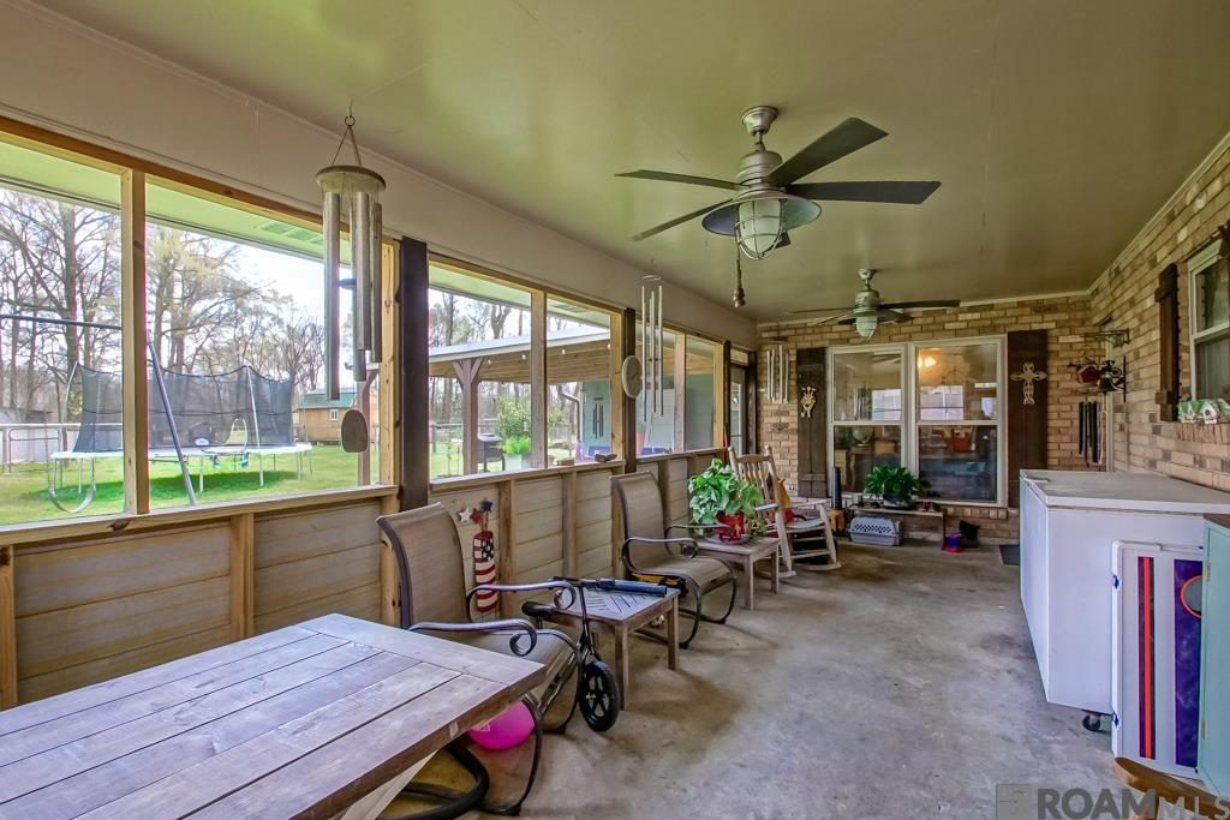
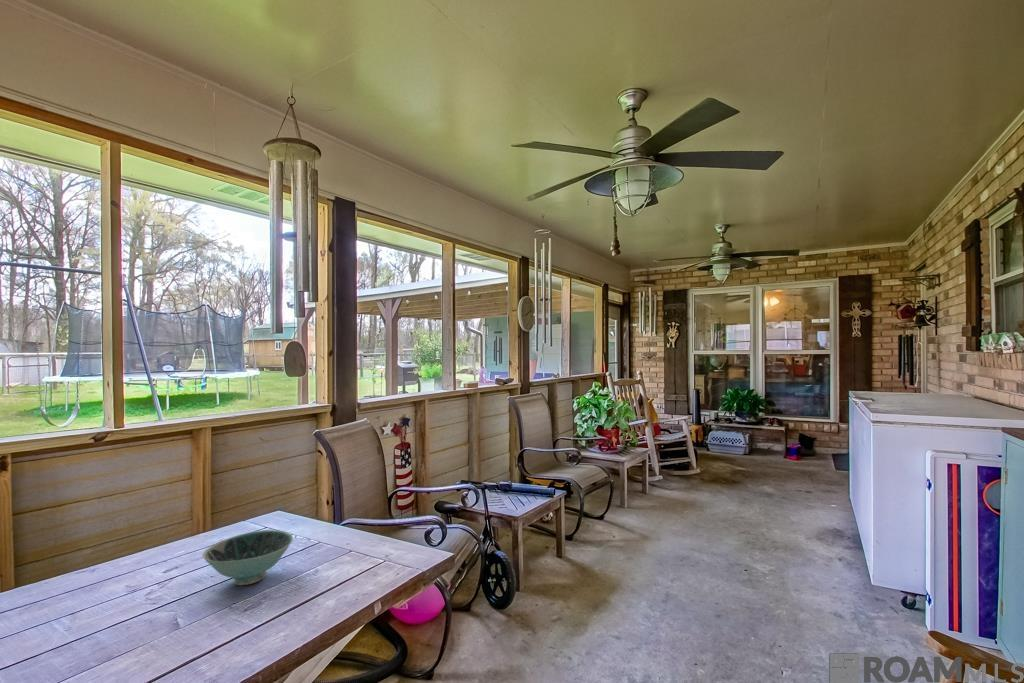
+ bowl (249, 561)
